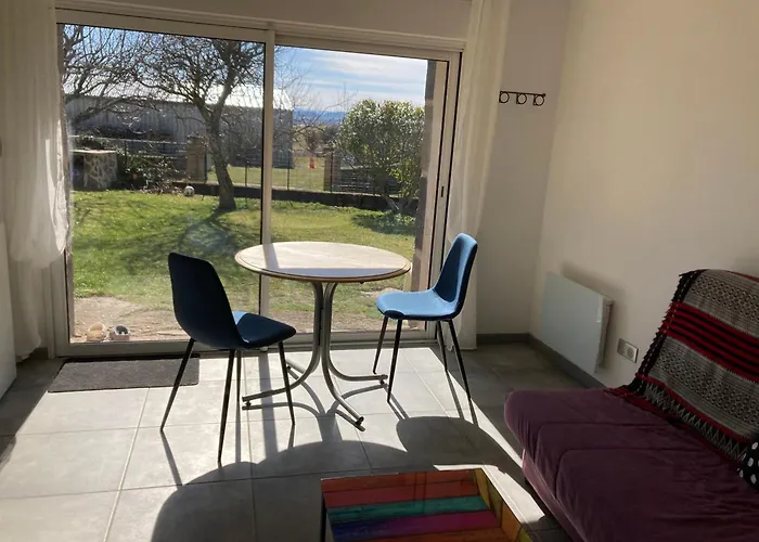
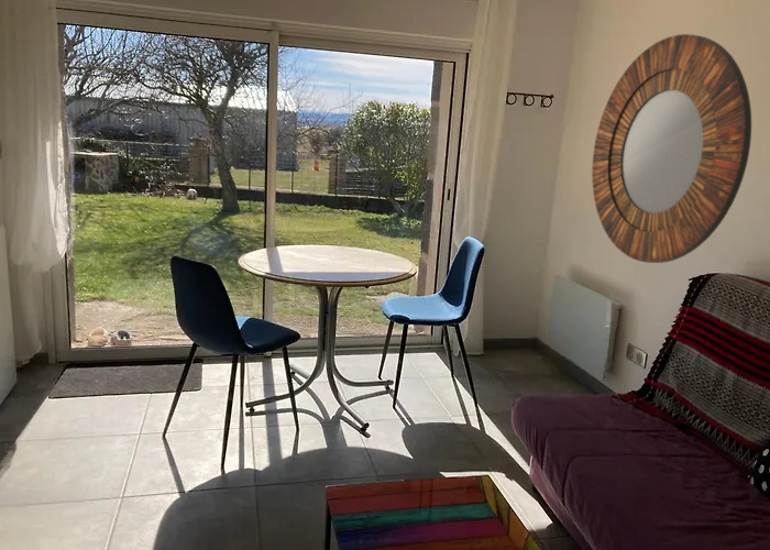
+ home mirror (658, 152)
